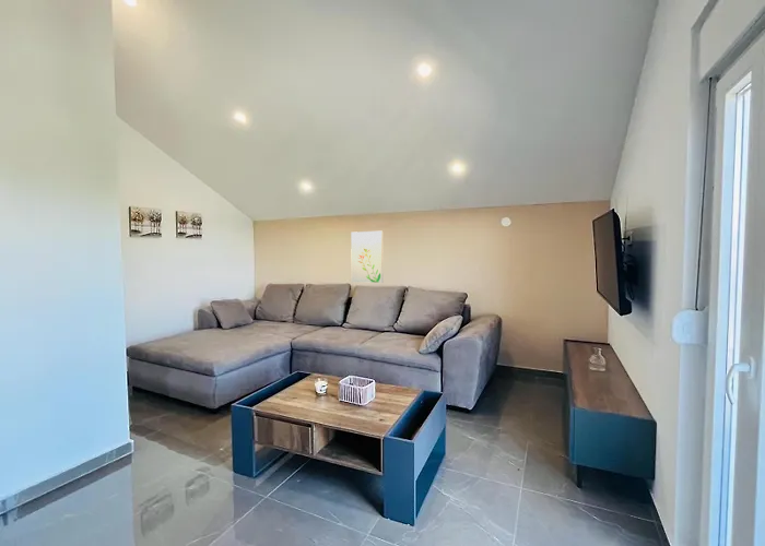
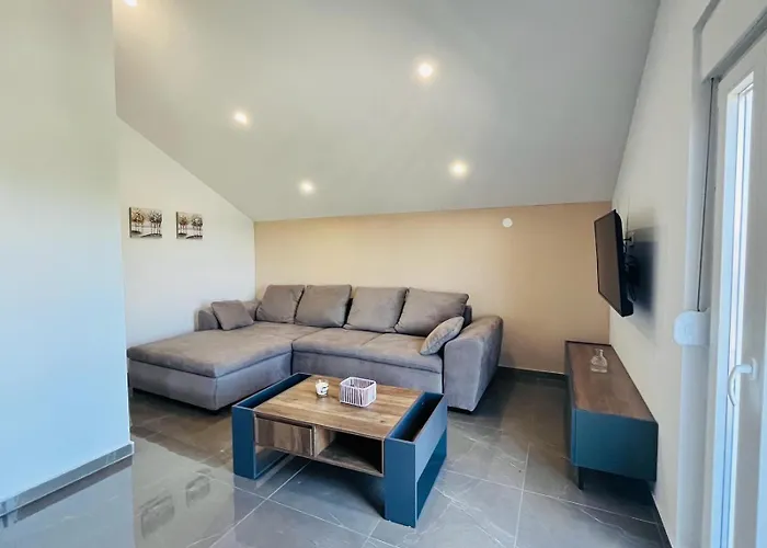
- wall art (366, 257)
